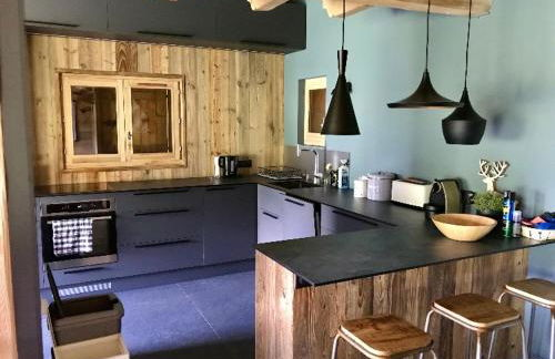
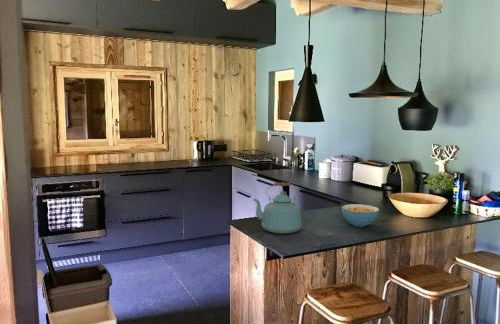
+ kettle (277, 205)
+ cereal bowl (359, 216)
